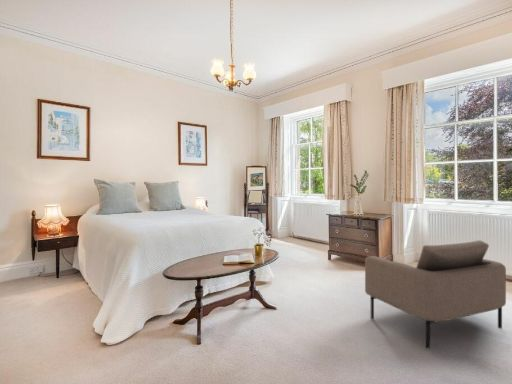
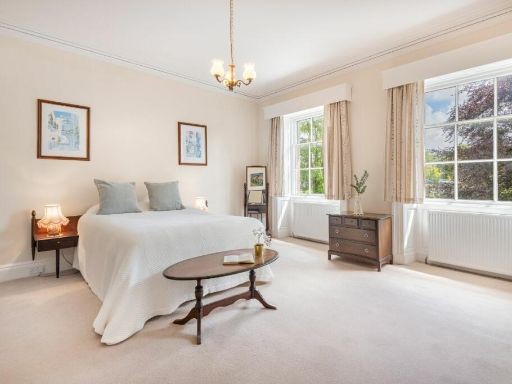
- armchair (434, 281)
